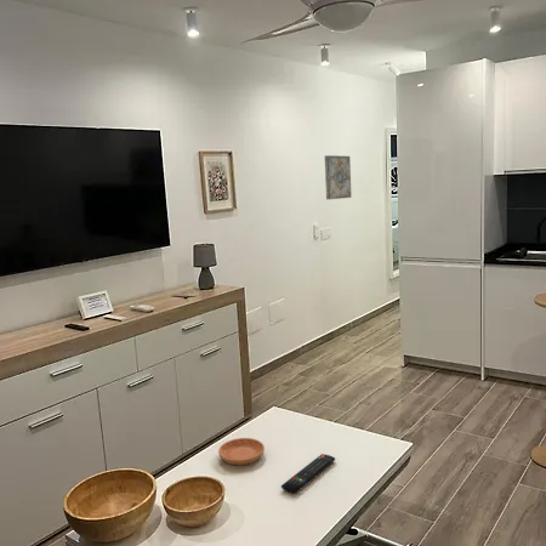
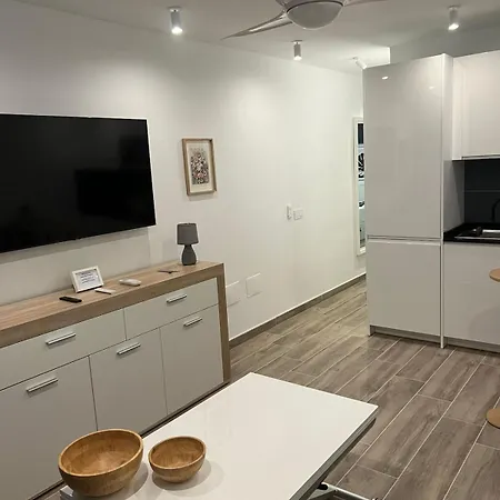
- saucer (241, 451)
- wall art (337, 177)
- remote control (309, 472)
